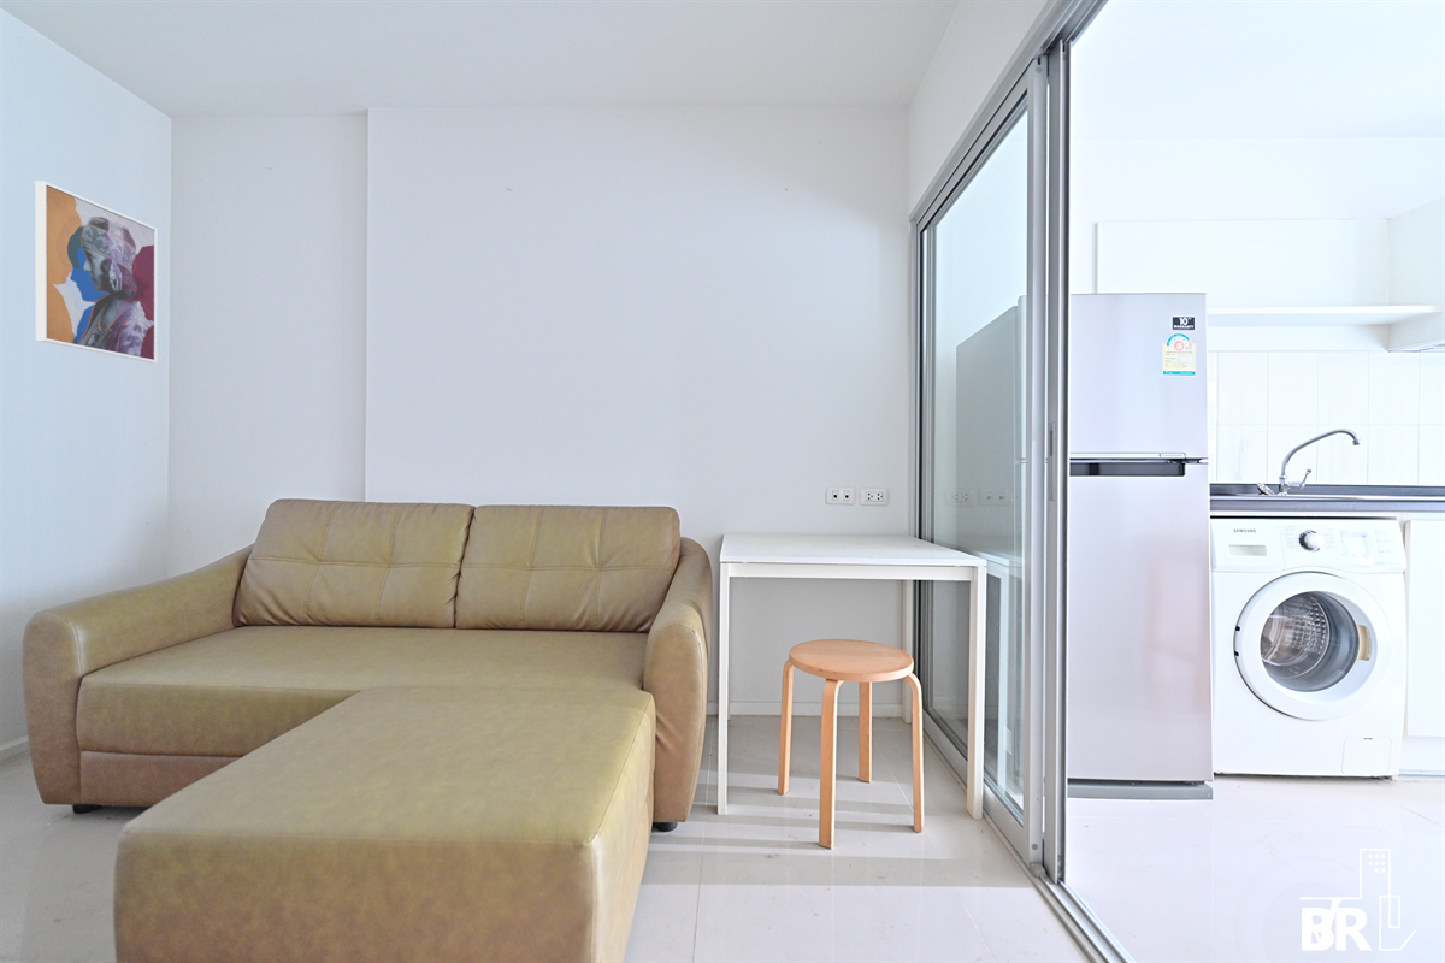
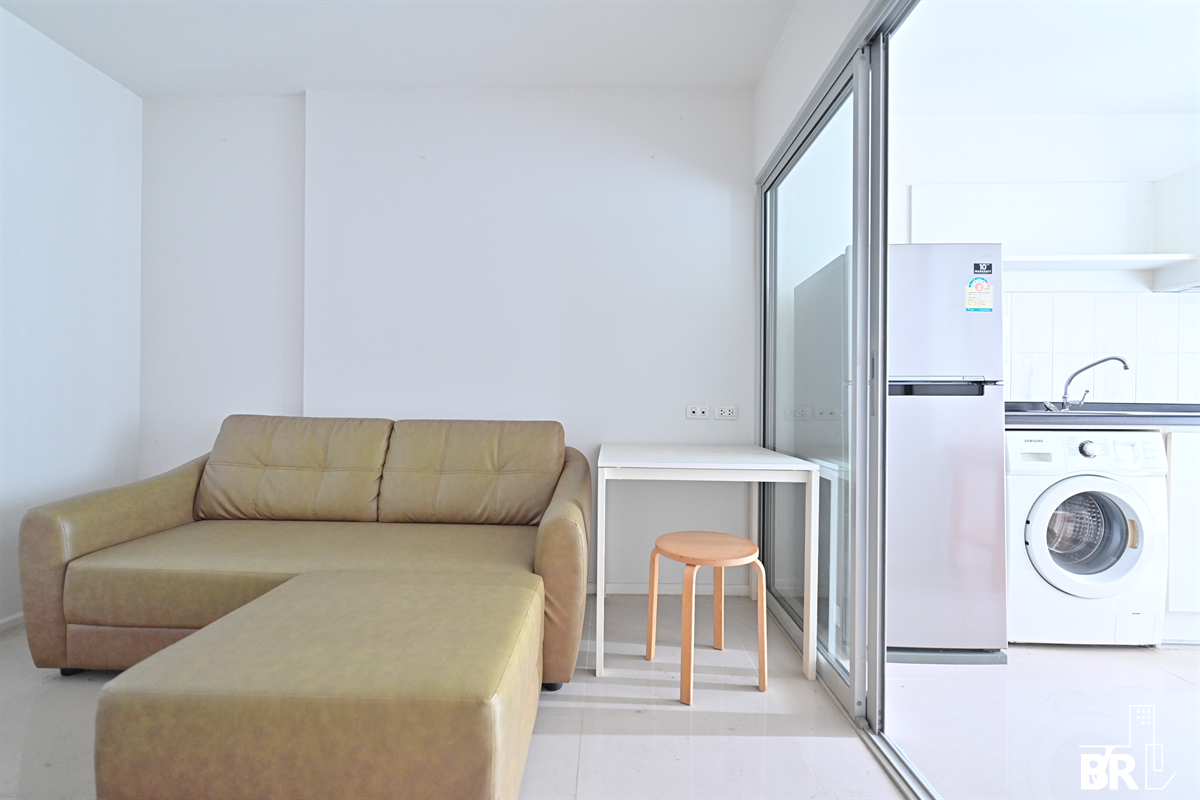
- wall art (101, 279)
